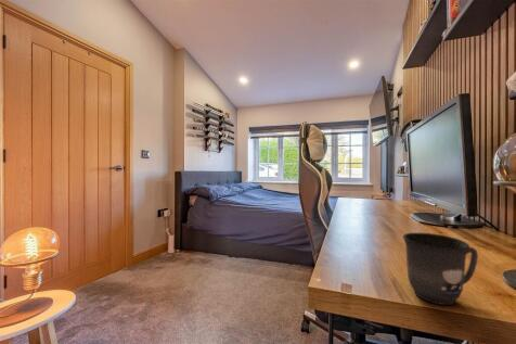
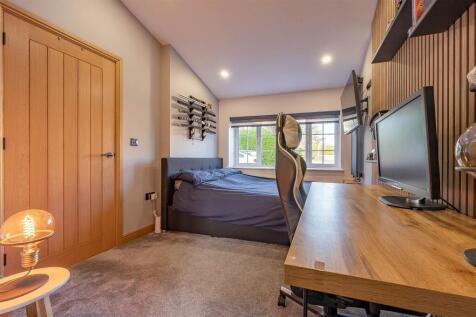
- mug (442, 267)
